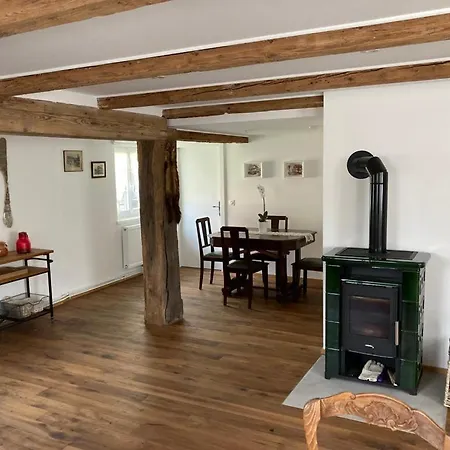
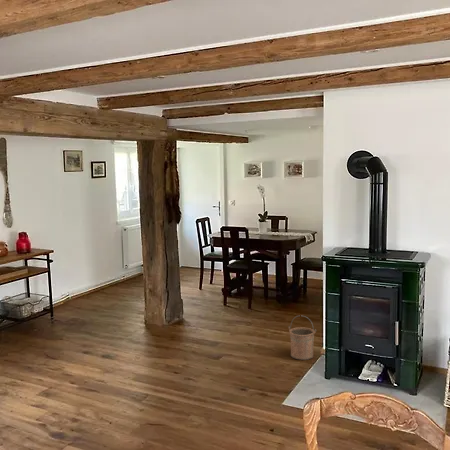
+ bucket (302, 335)
